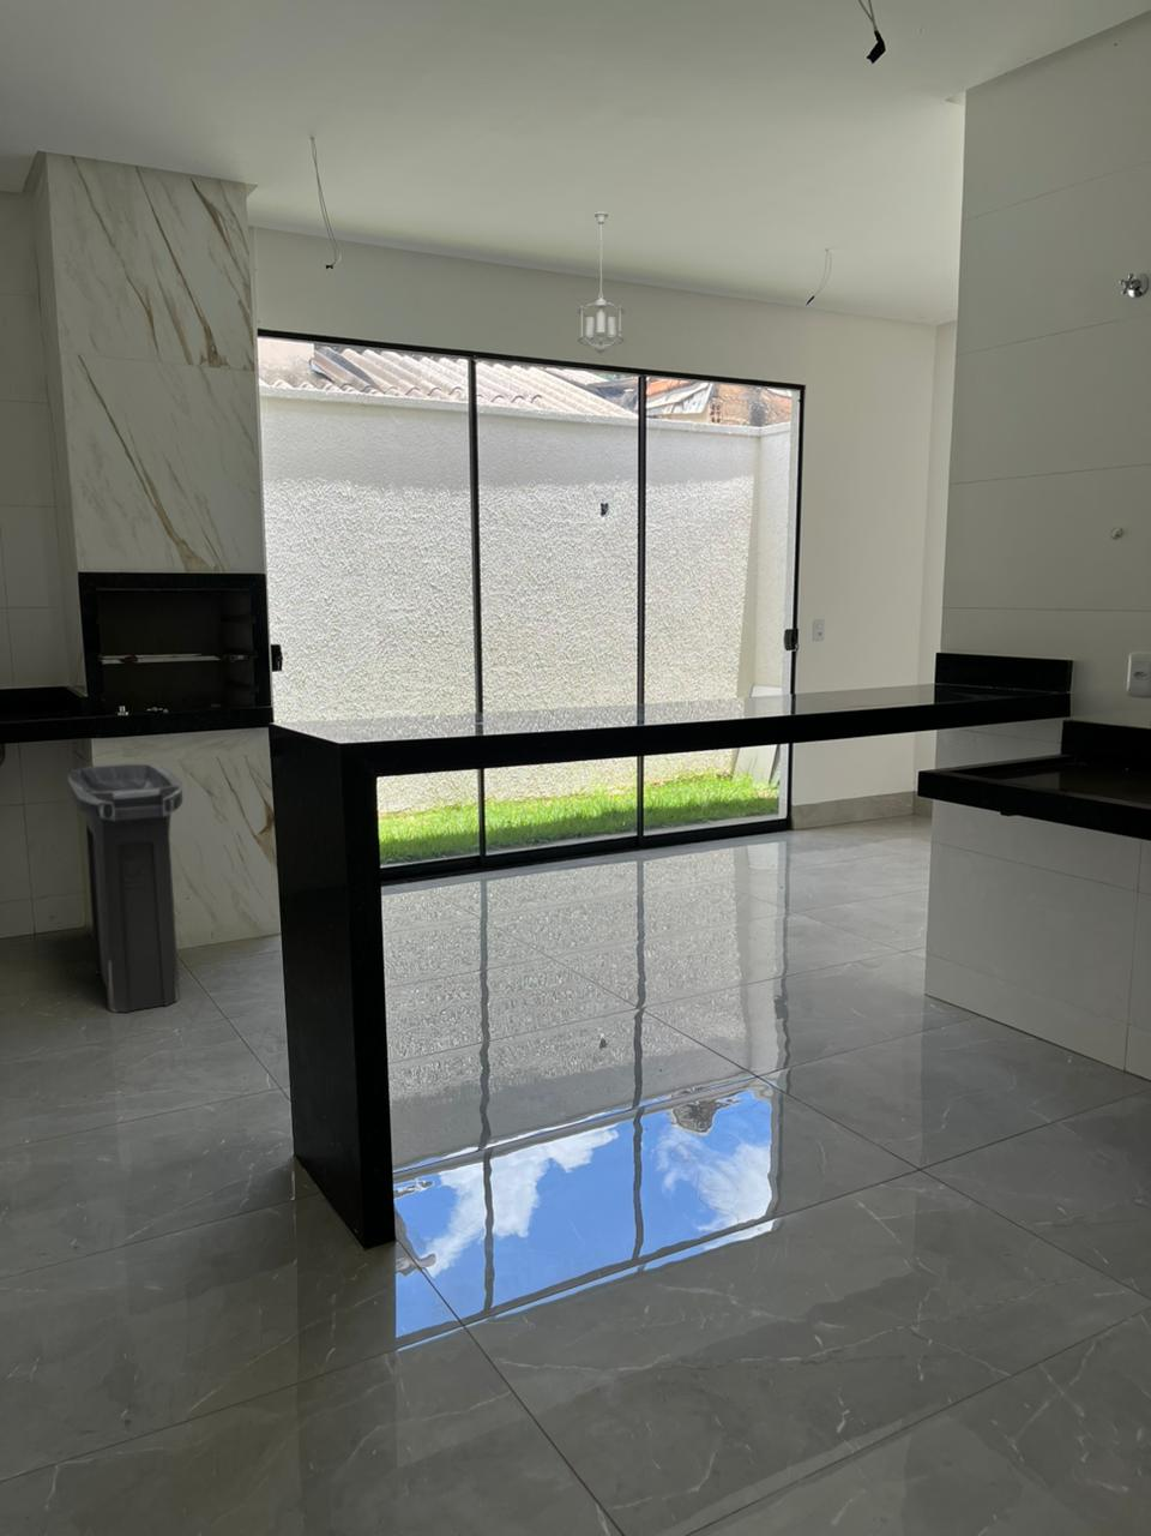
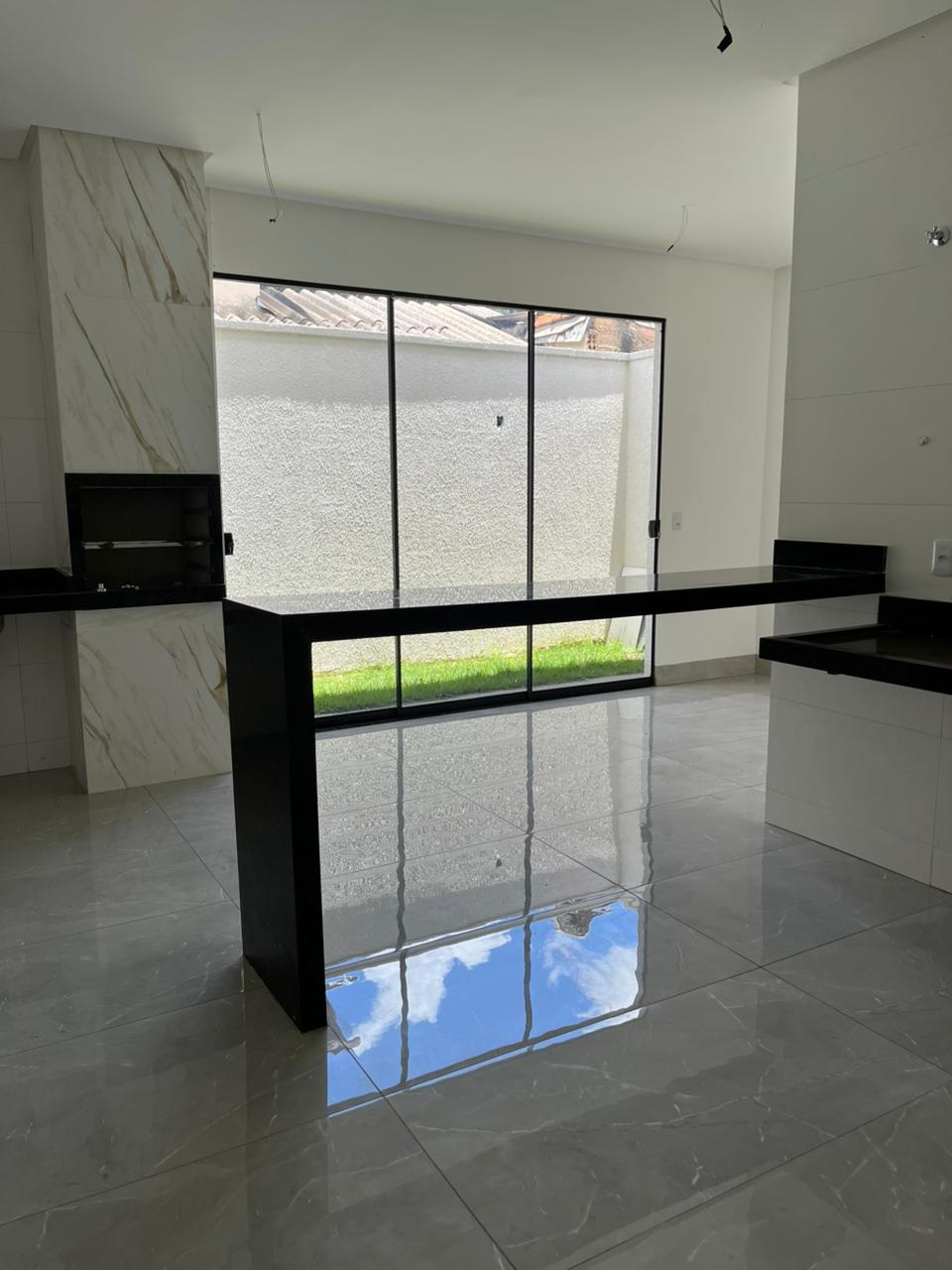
- trash can (129, 882)
- pendant light (601, 283)
